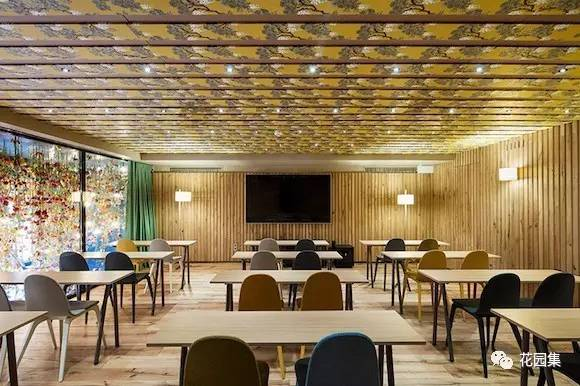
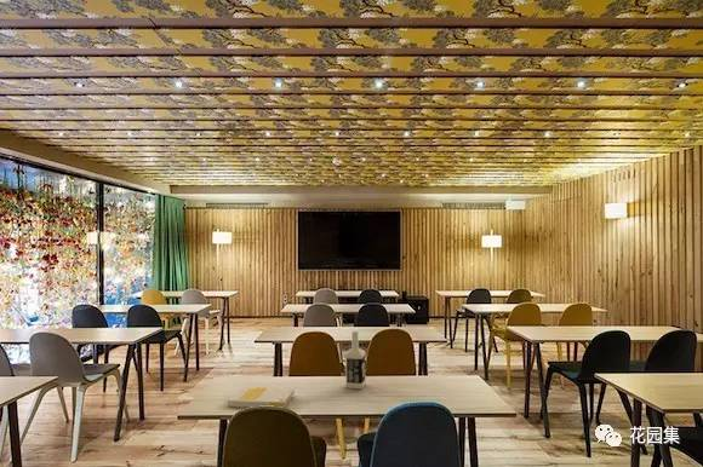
+ vodka (355, 358)
+ book (262, 397)
